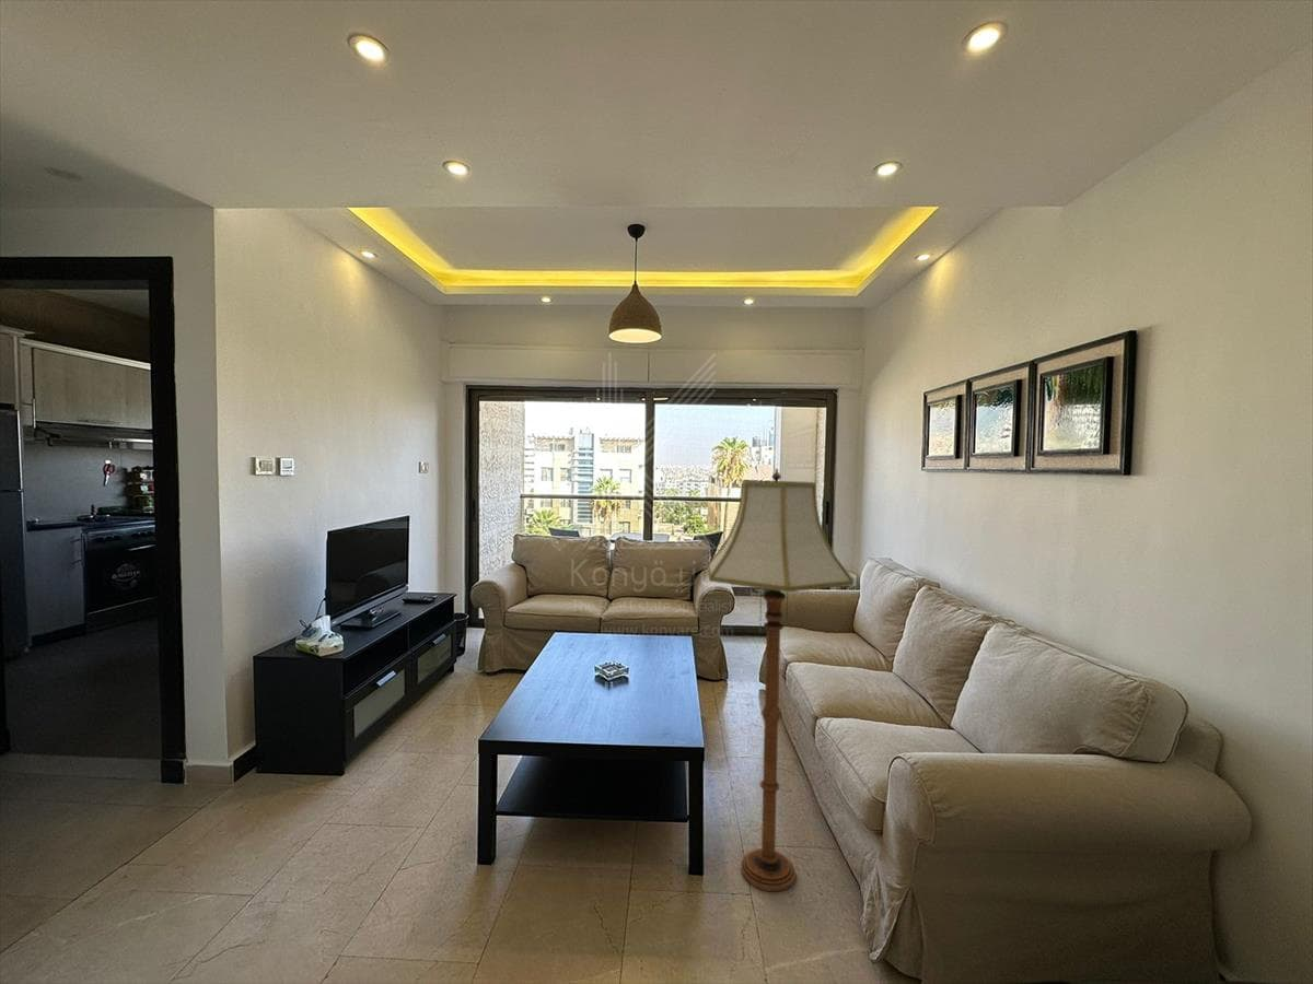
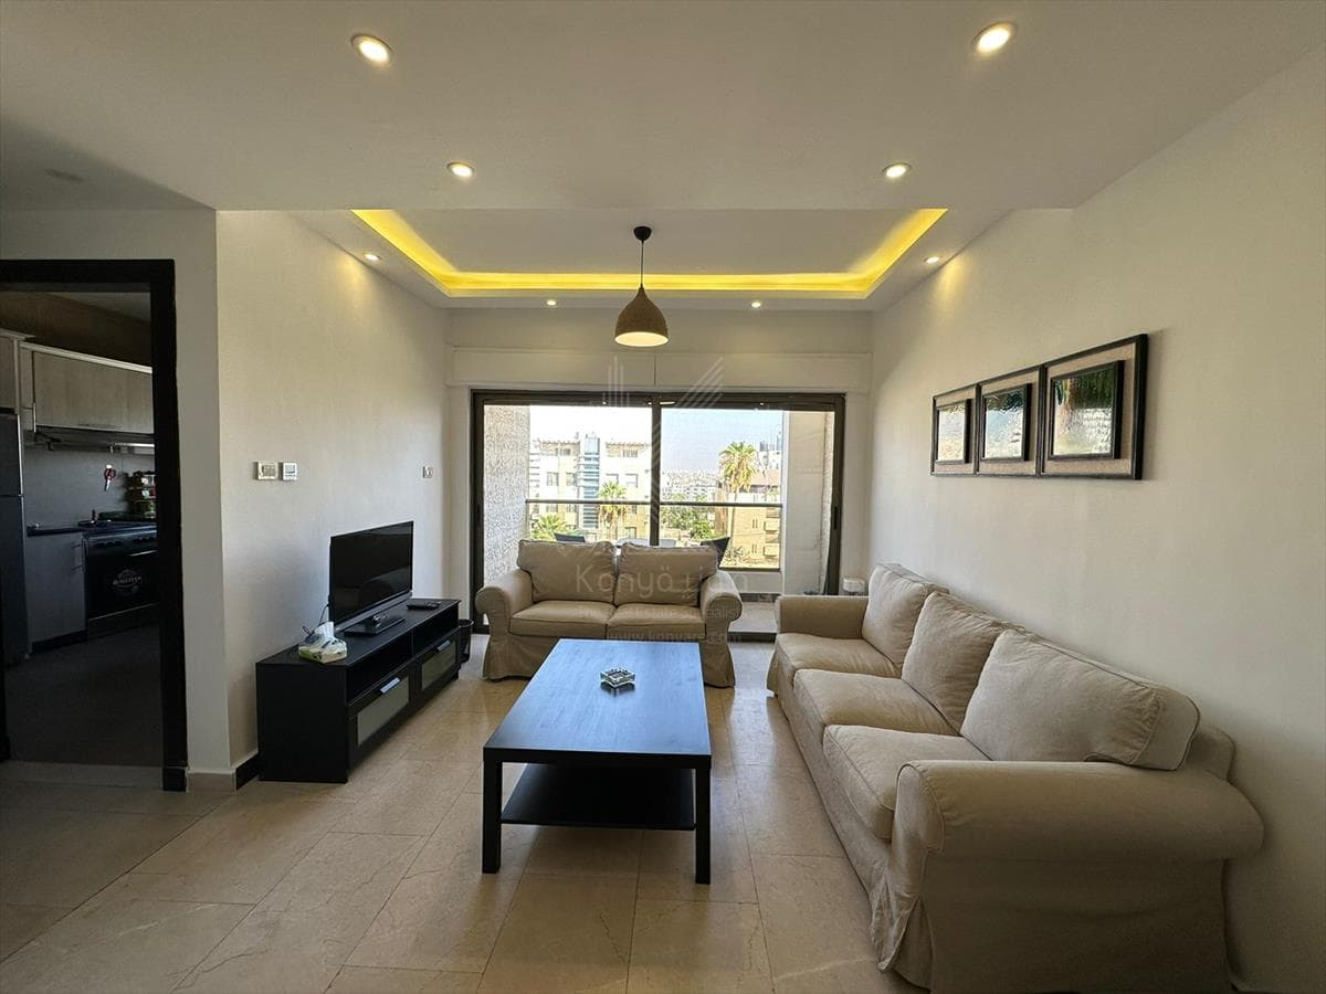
- floor lamp (772, 672)
